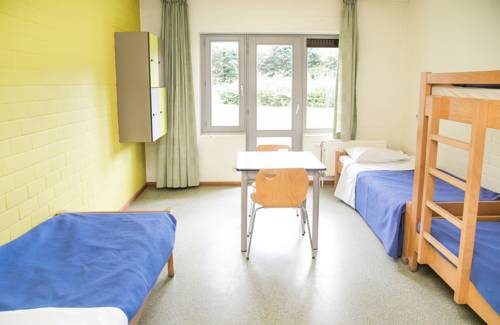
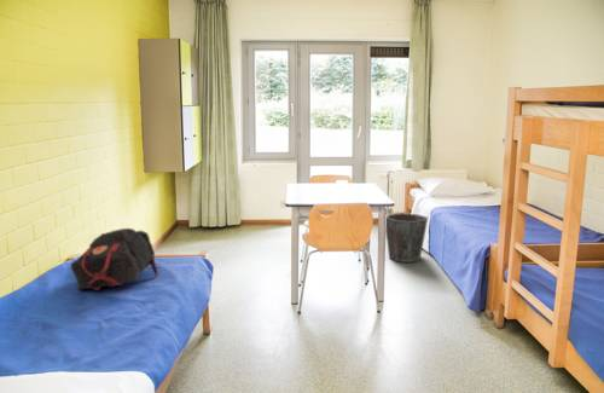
+ backpack (116, 256)
+ waste bin (405, 237)
